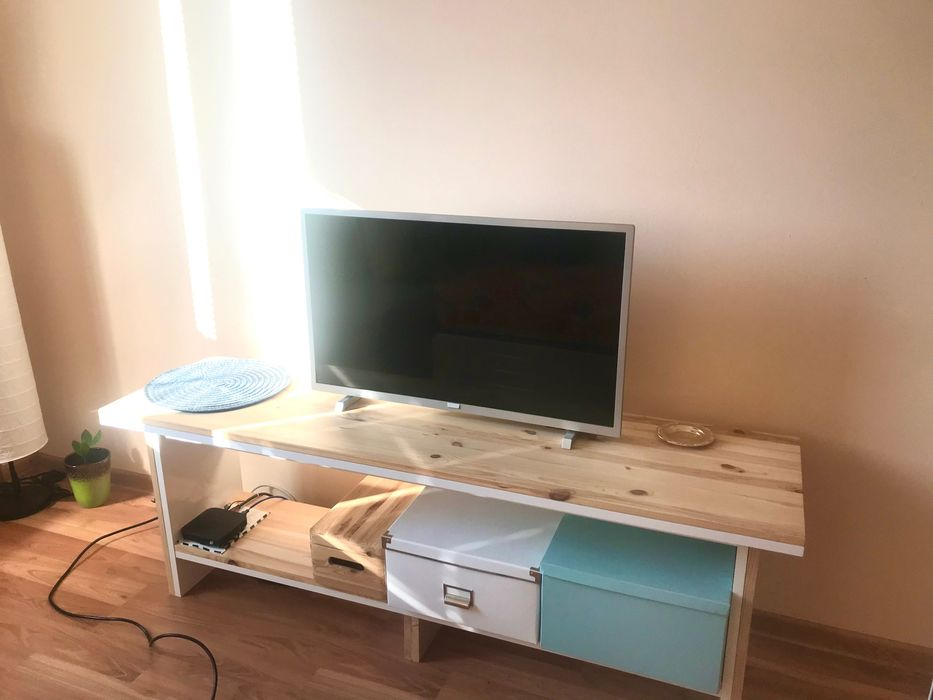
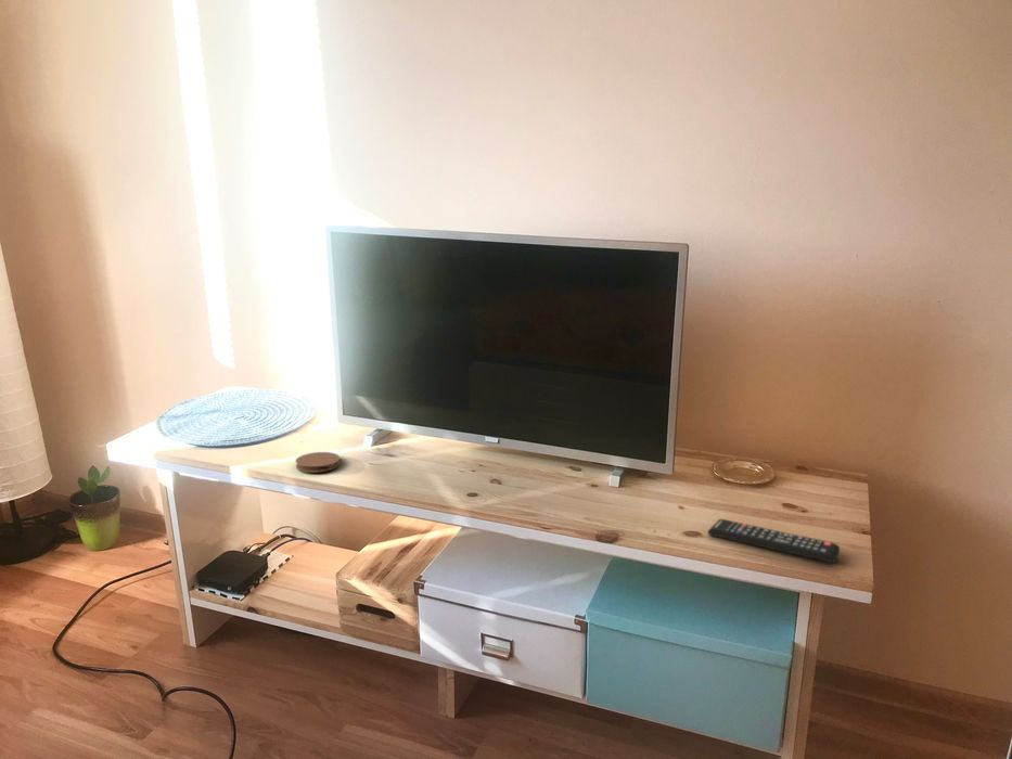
+ coaster (318, 462)
+ remote control (771, 540)
